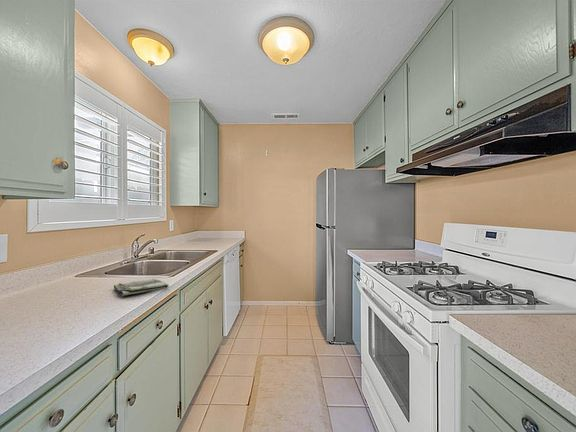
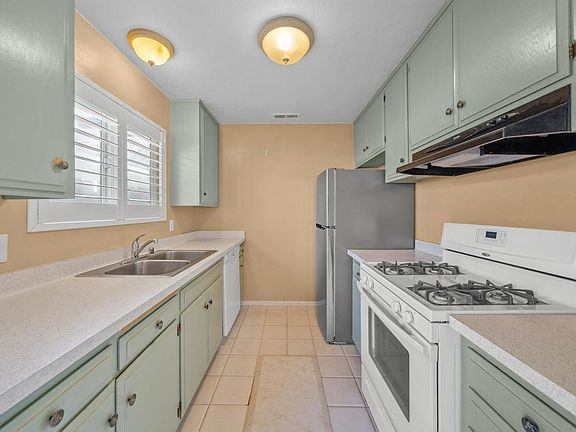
- dish towel (140, 285)
